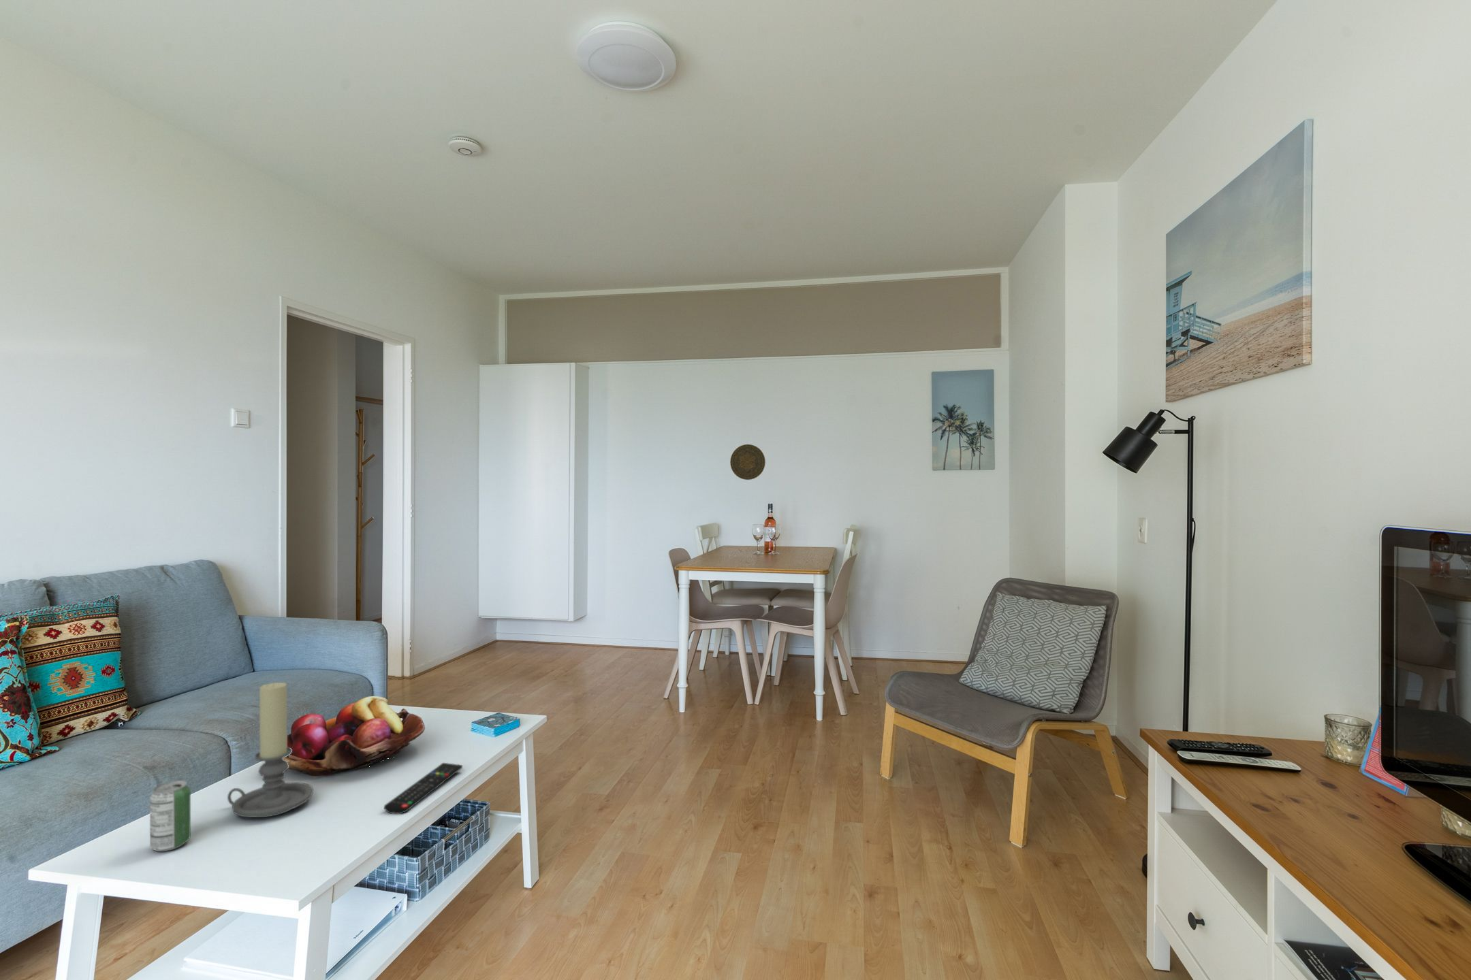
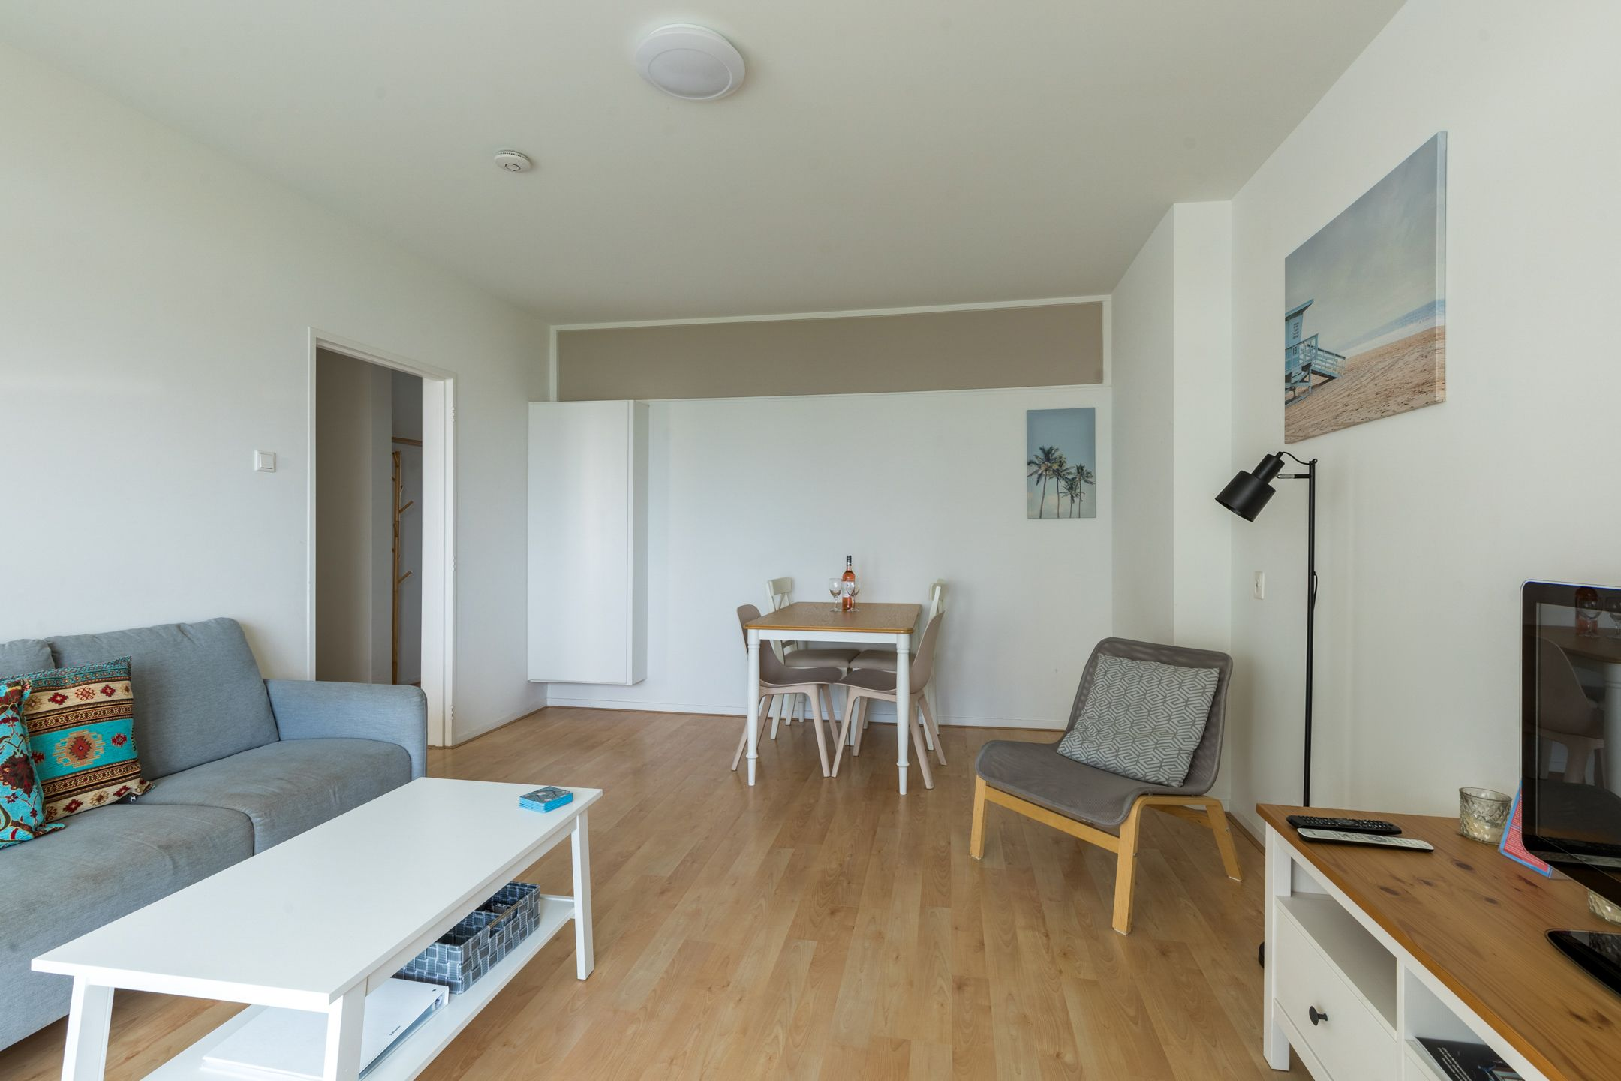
- remote control (425, 786)
- candle holder (267, 745)
- fruit basket (355, 731)
- decorative plate (748, 462)
- beverage can (171, 815)
